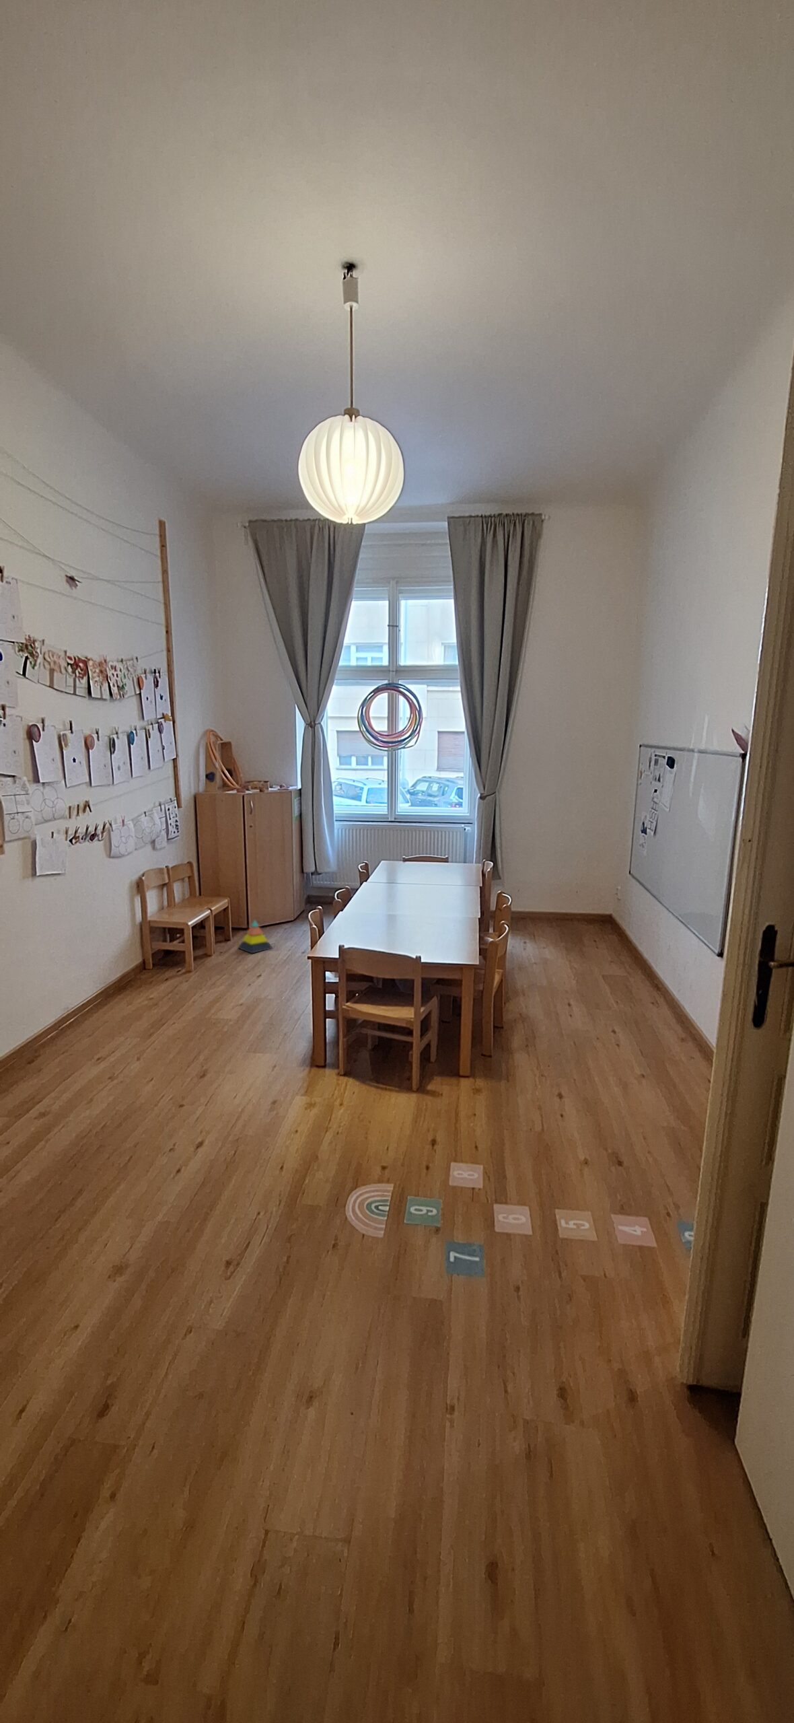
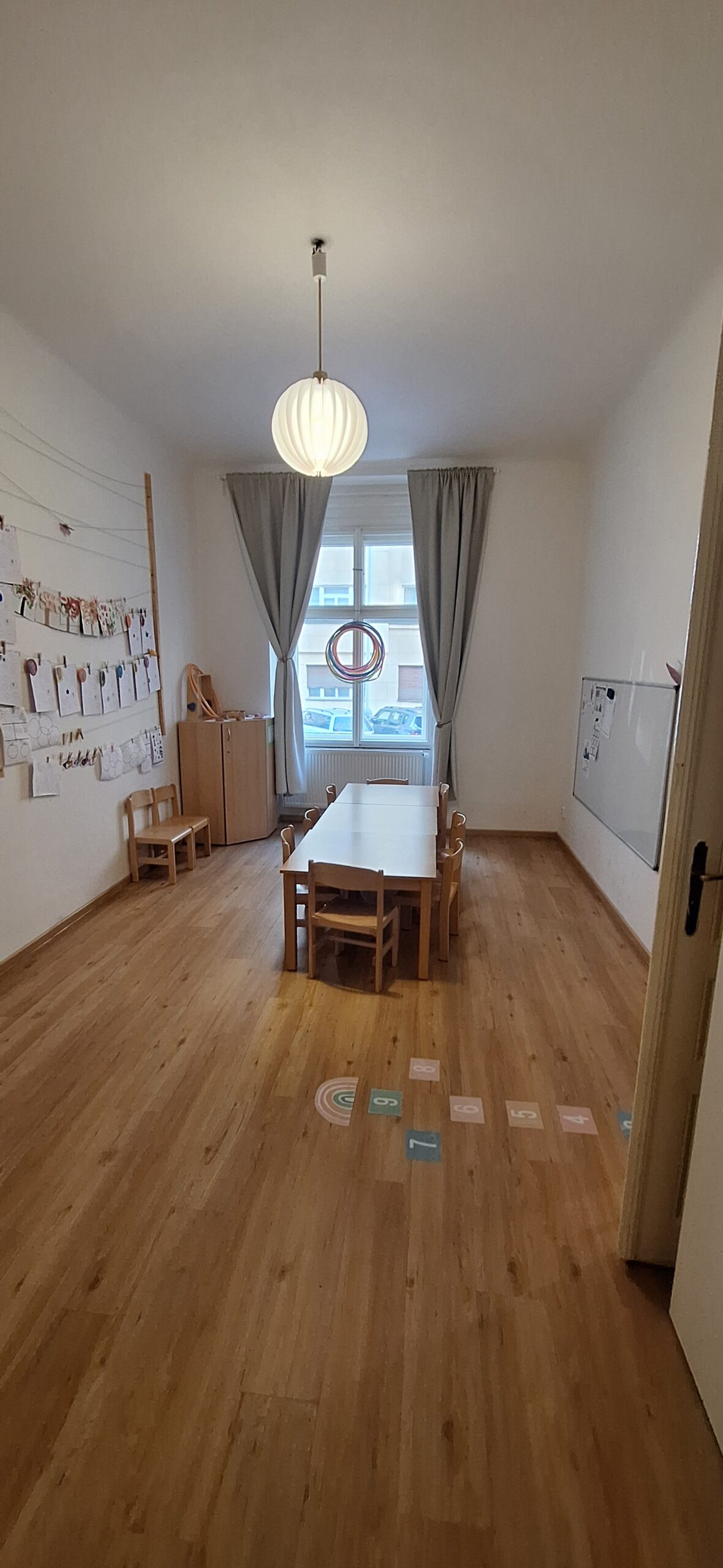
- stacking toy (255, 934)
